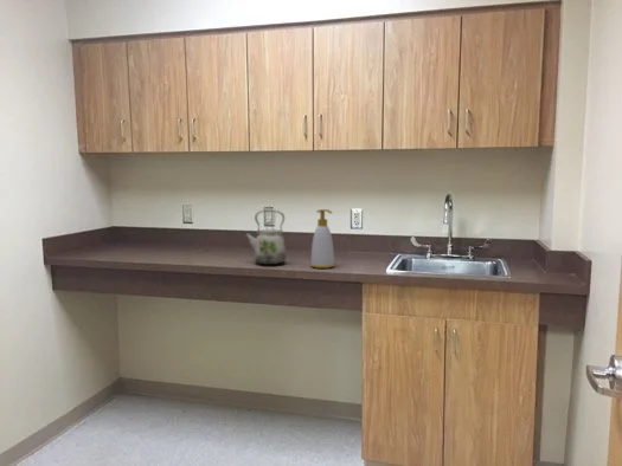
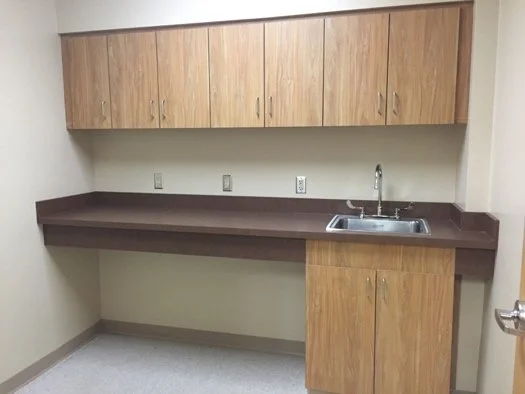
- kettle (264, 237)
- soap bottle (322, 238)
